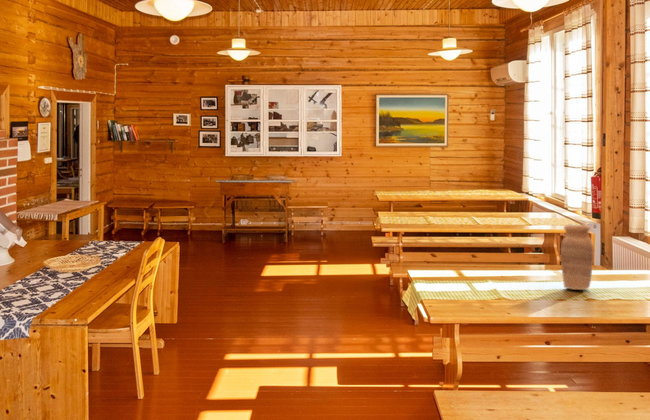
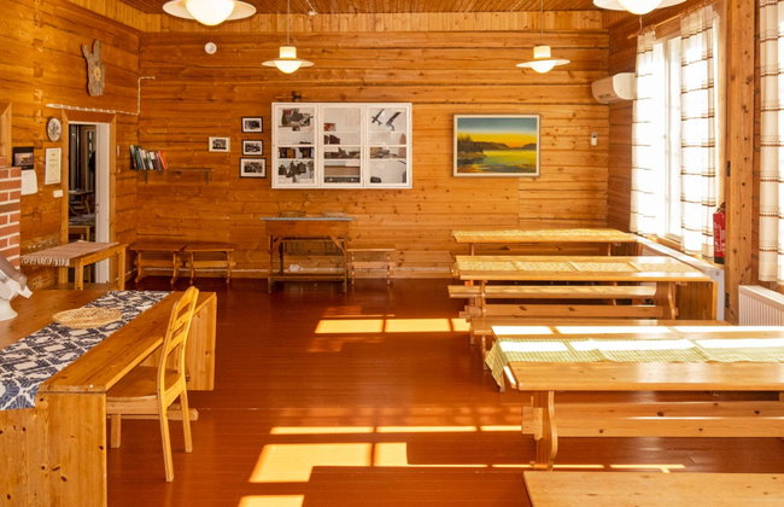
- vase (576, 257)
